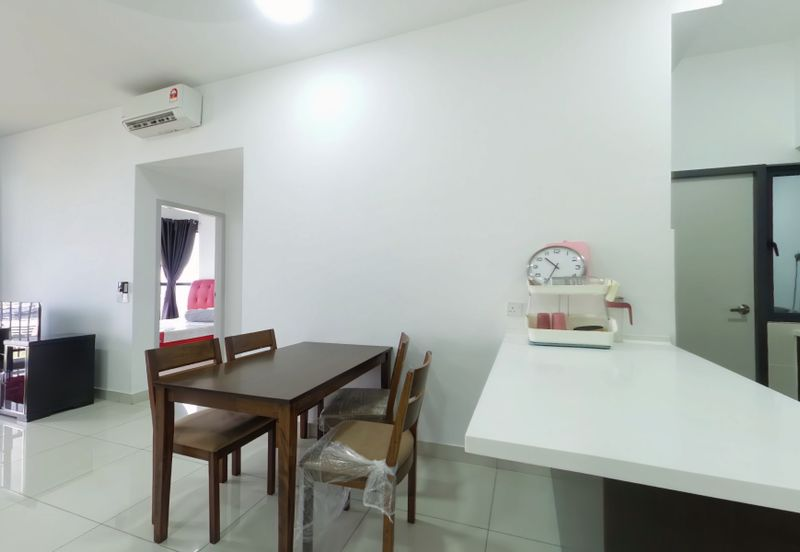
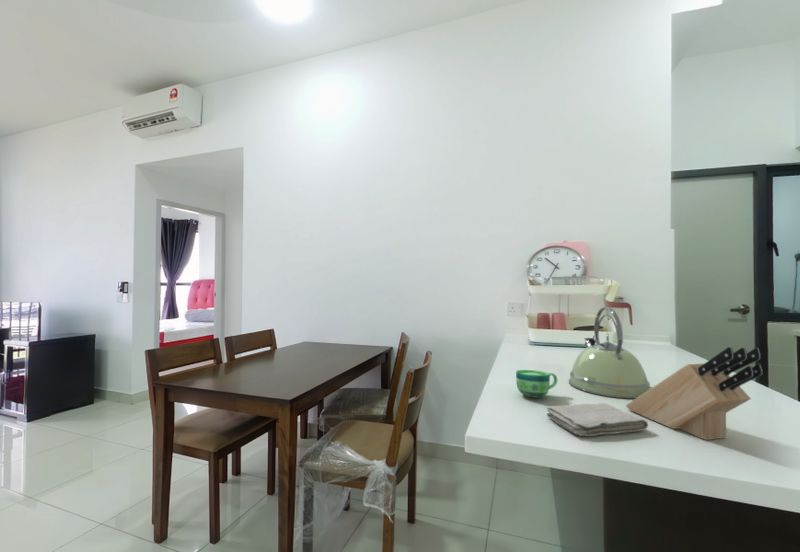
+ knife block (689, 382)
+ kettle (605, 345)
+ washcloth (593, 417)
+ cup (536, 382)
